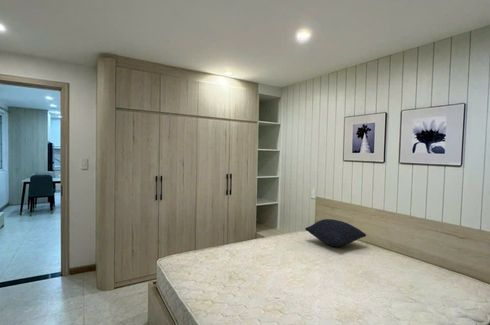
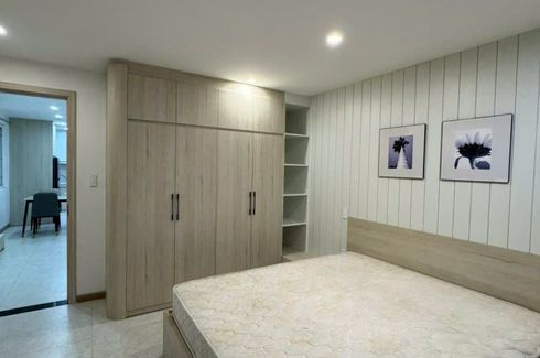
- pillow (334, 232)
